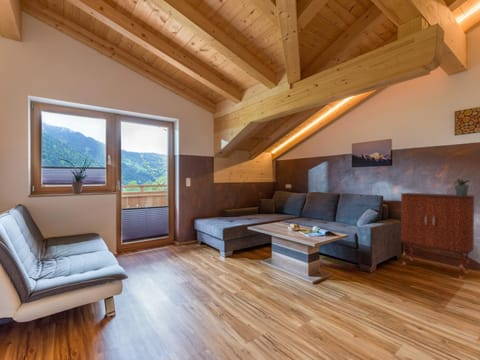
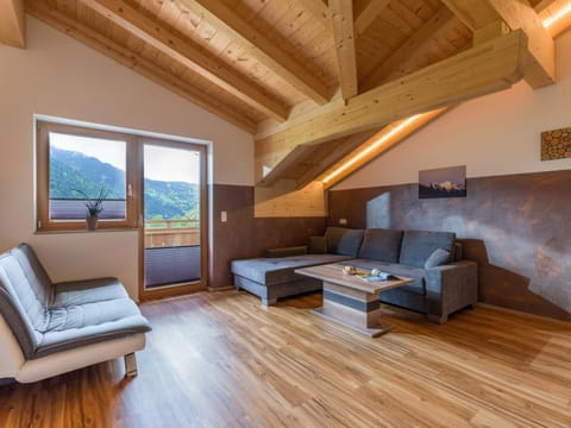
- potted plant (463, 185)
- bar cabinet (433, 231)
